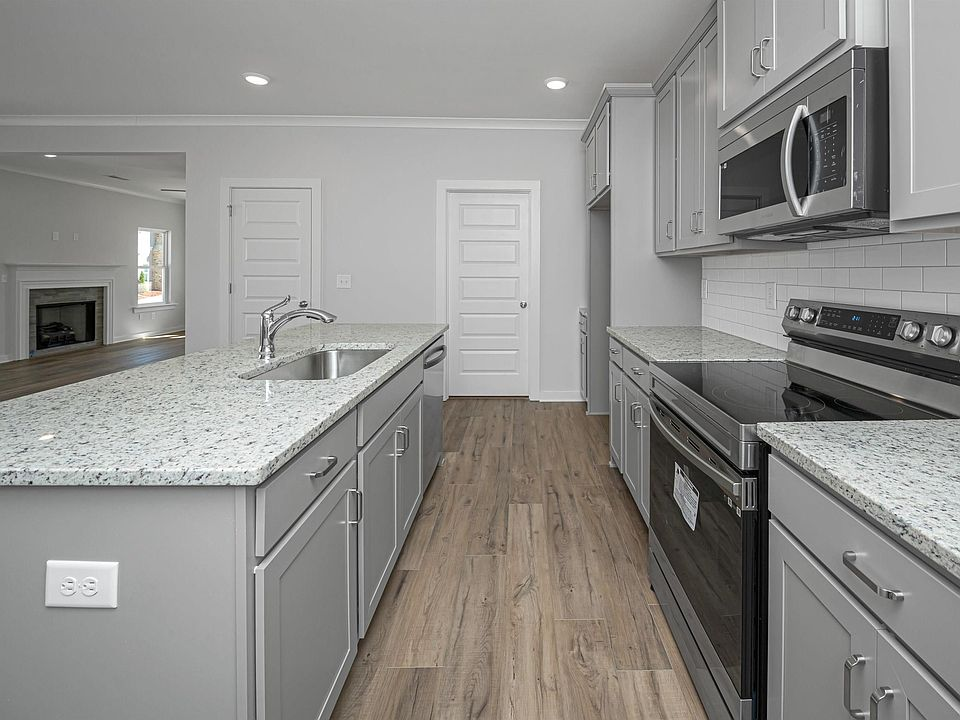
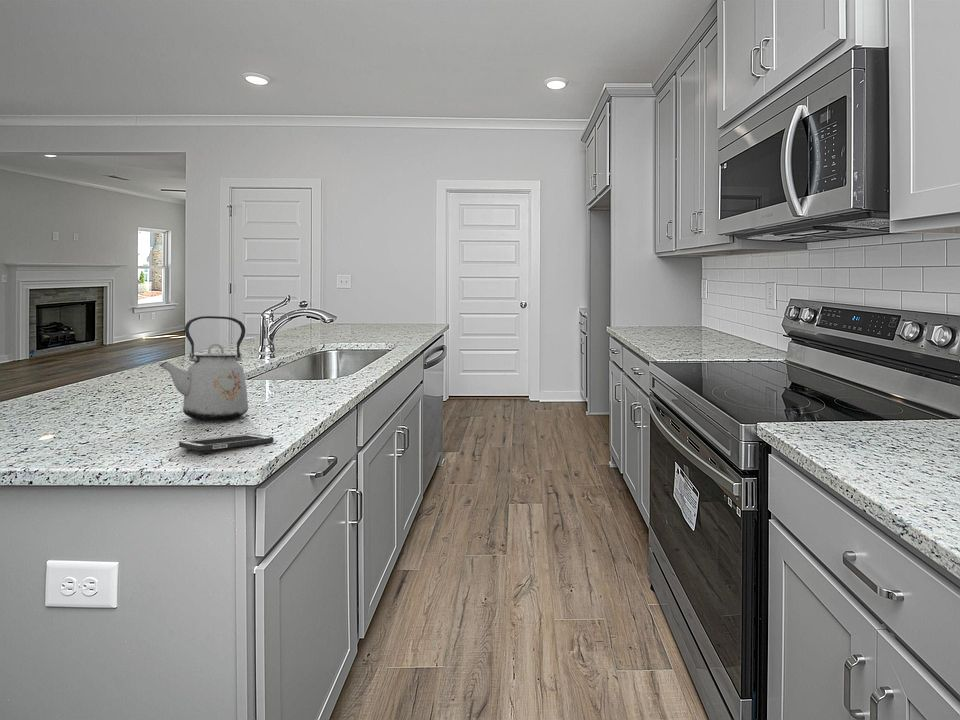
+ cell phone (227, 442)
+ kettle (204, 367)
